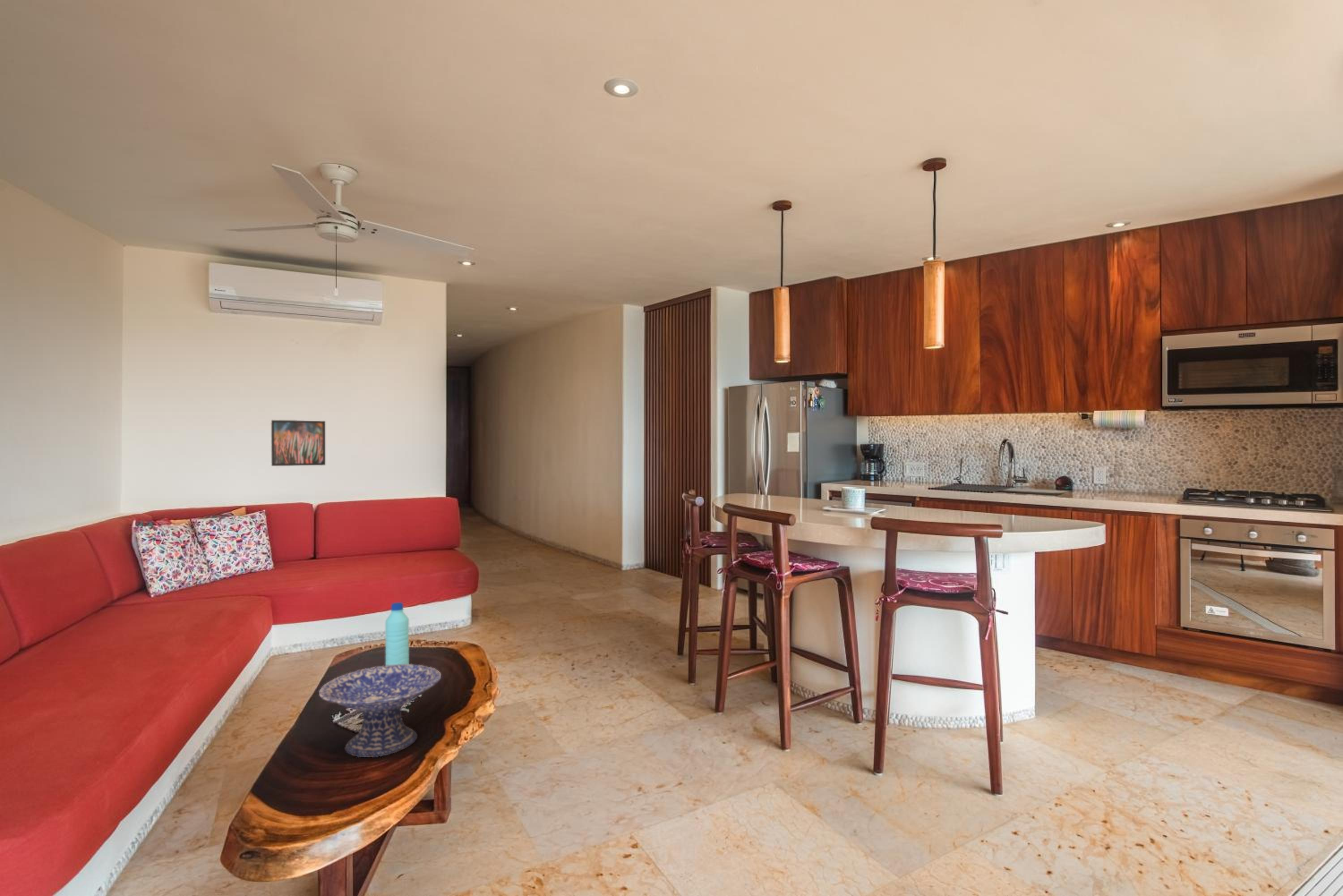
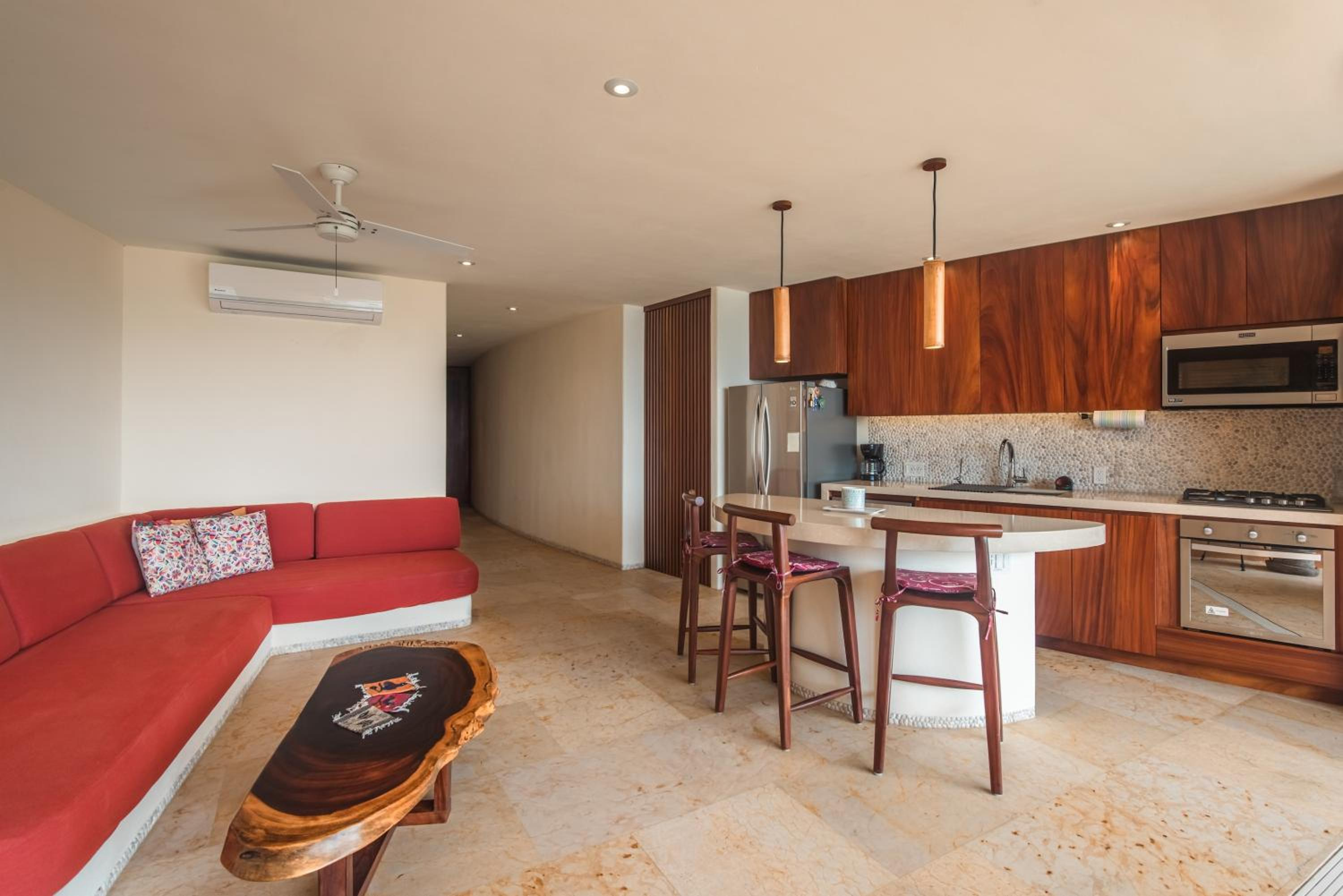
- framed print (299, 443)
- water bottle (397, 639)
- decorative bowl (382, 711)
